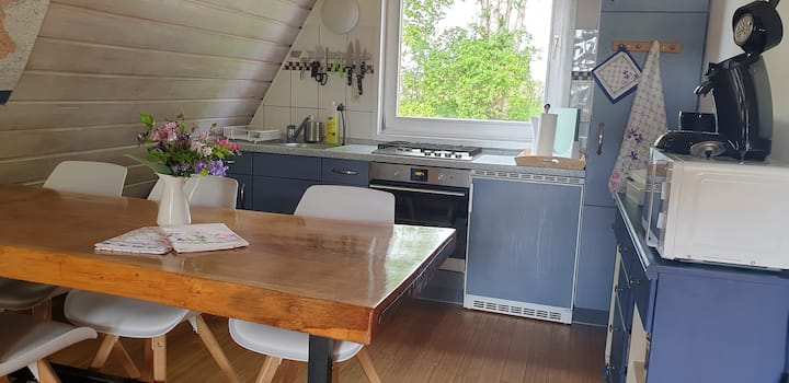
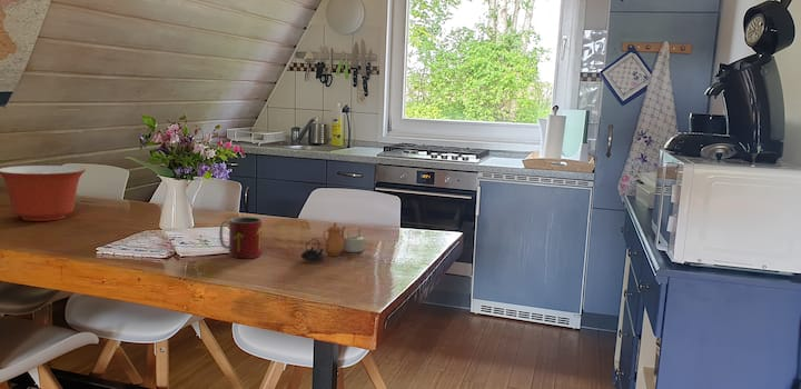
+ mixing bowl (42, 193)
+ mug (239, 236)
+ teapot (335, 238)
